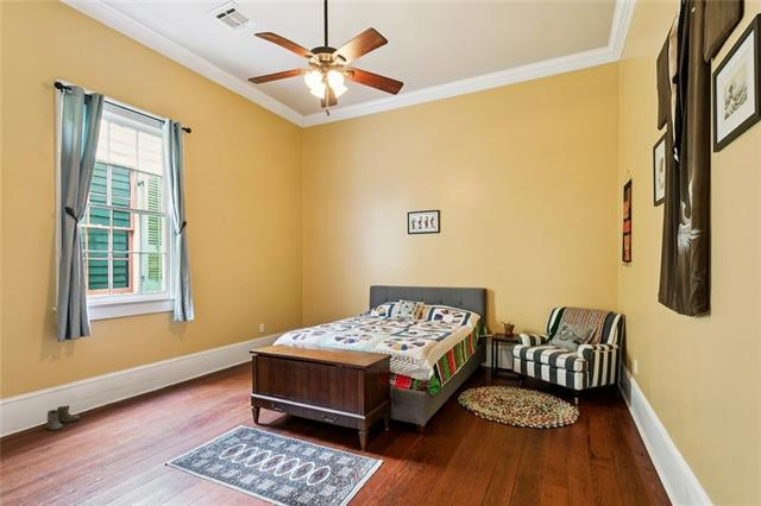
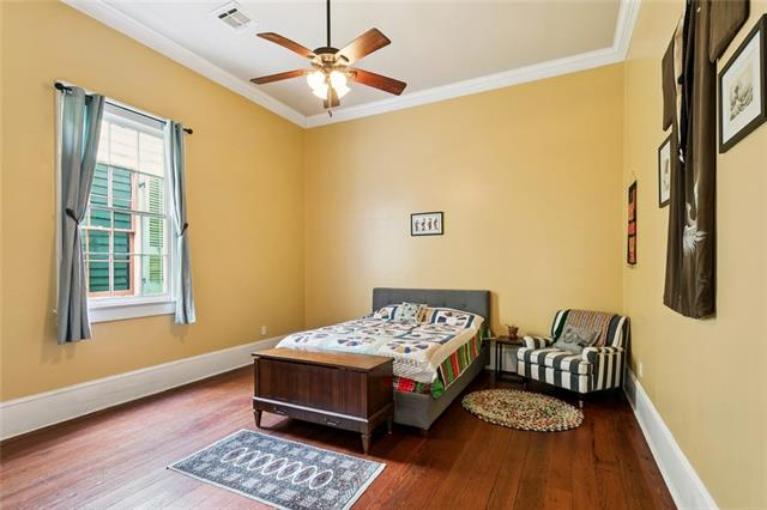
- boots (61, 417)
